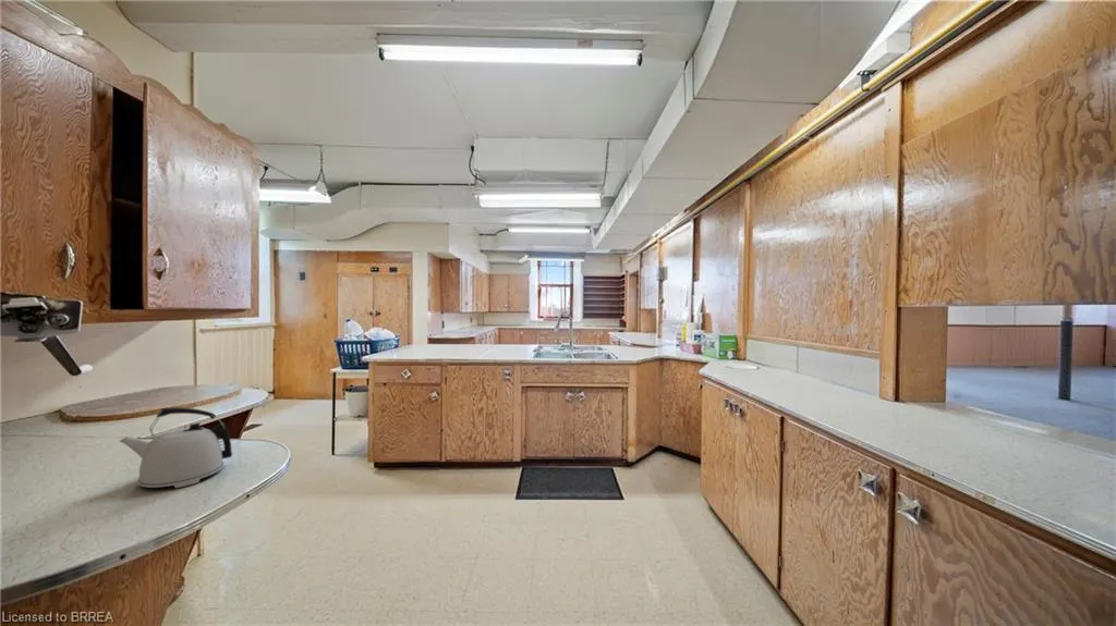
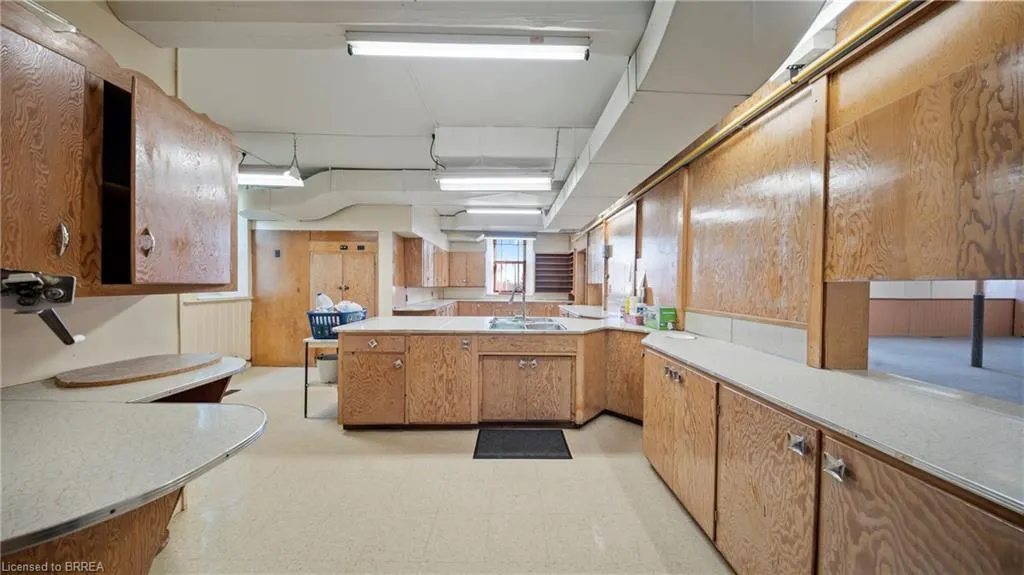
- kettle (180, 441)
